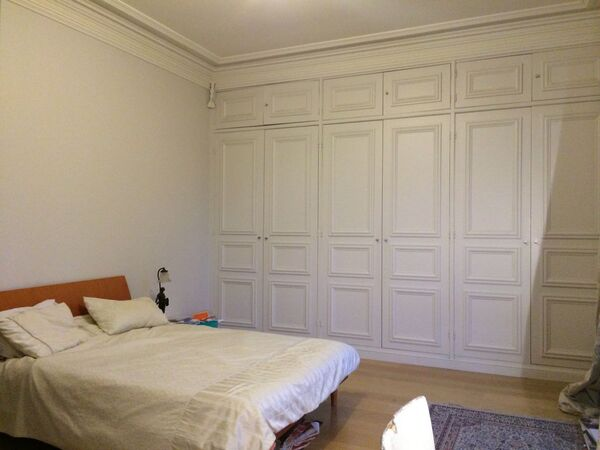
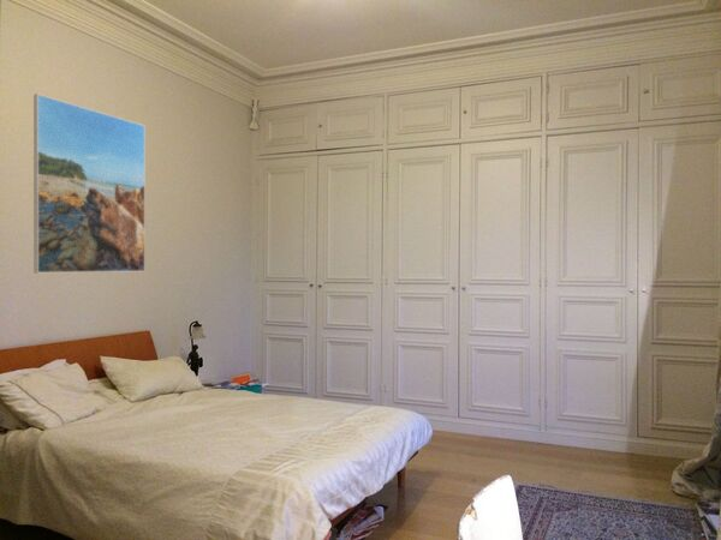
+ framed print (95, 191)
